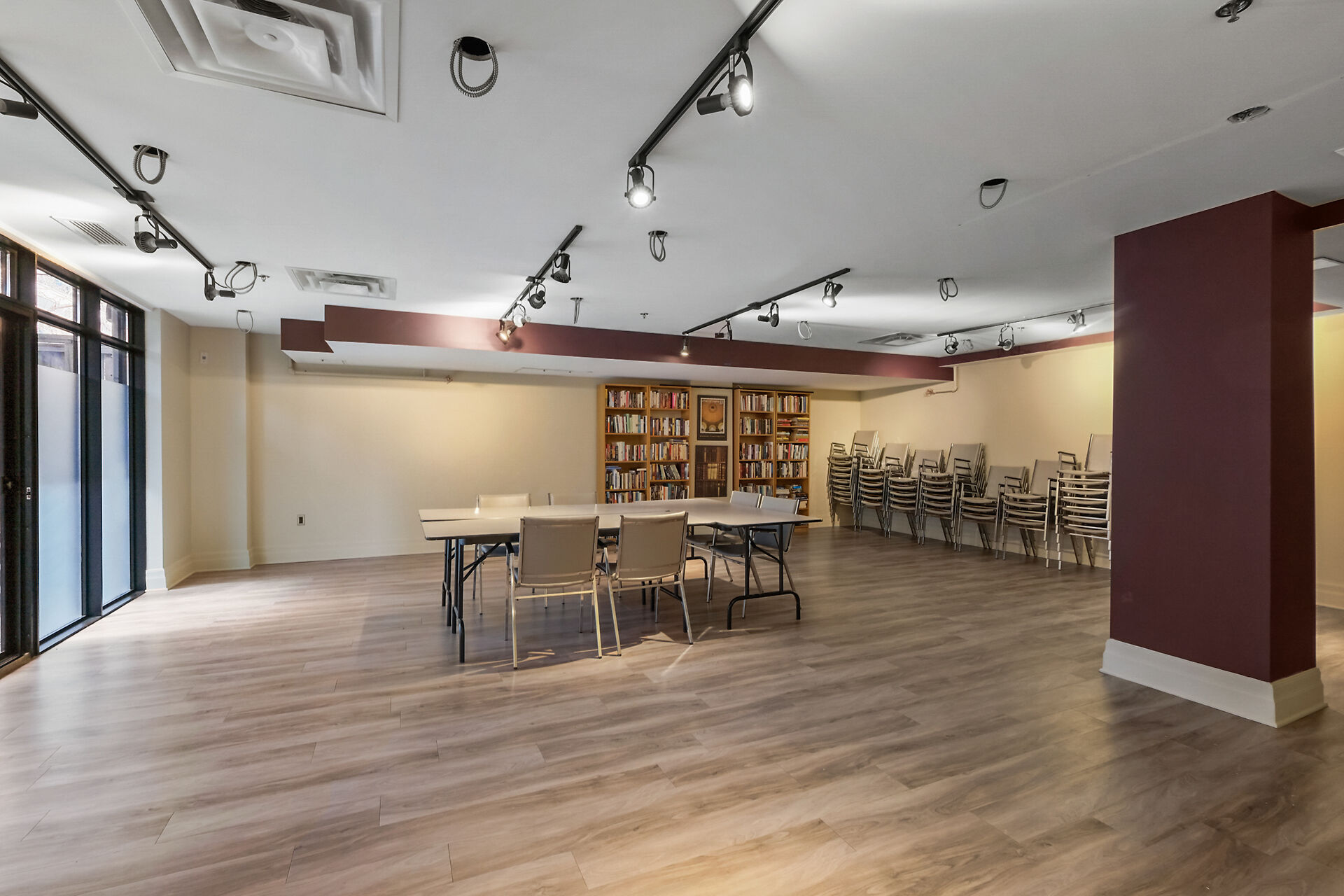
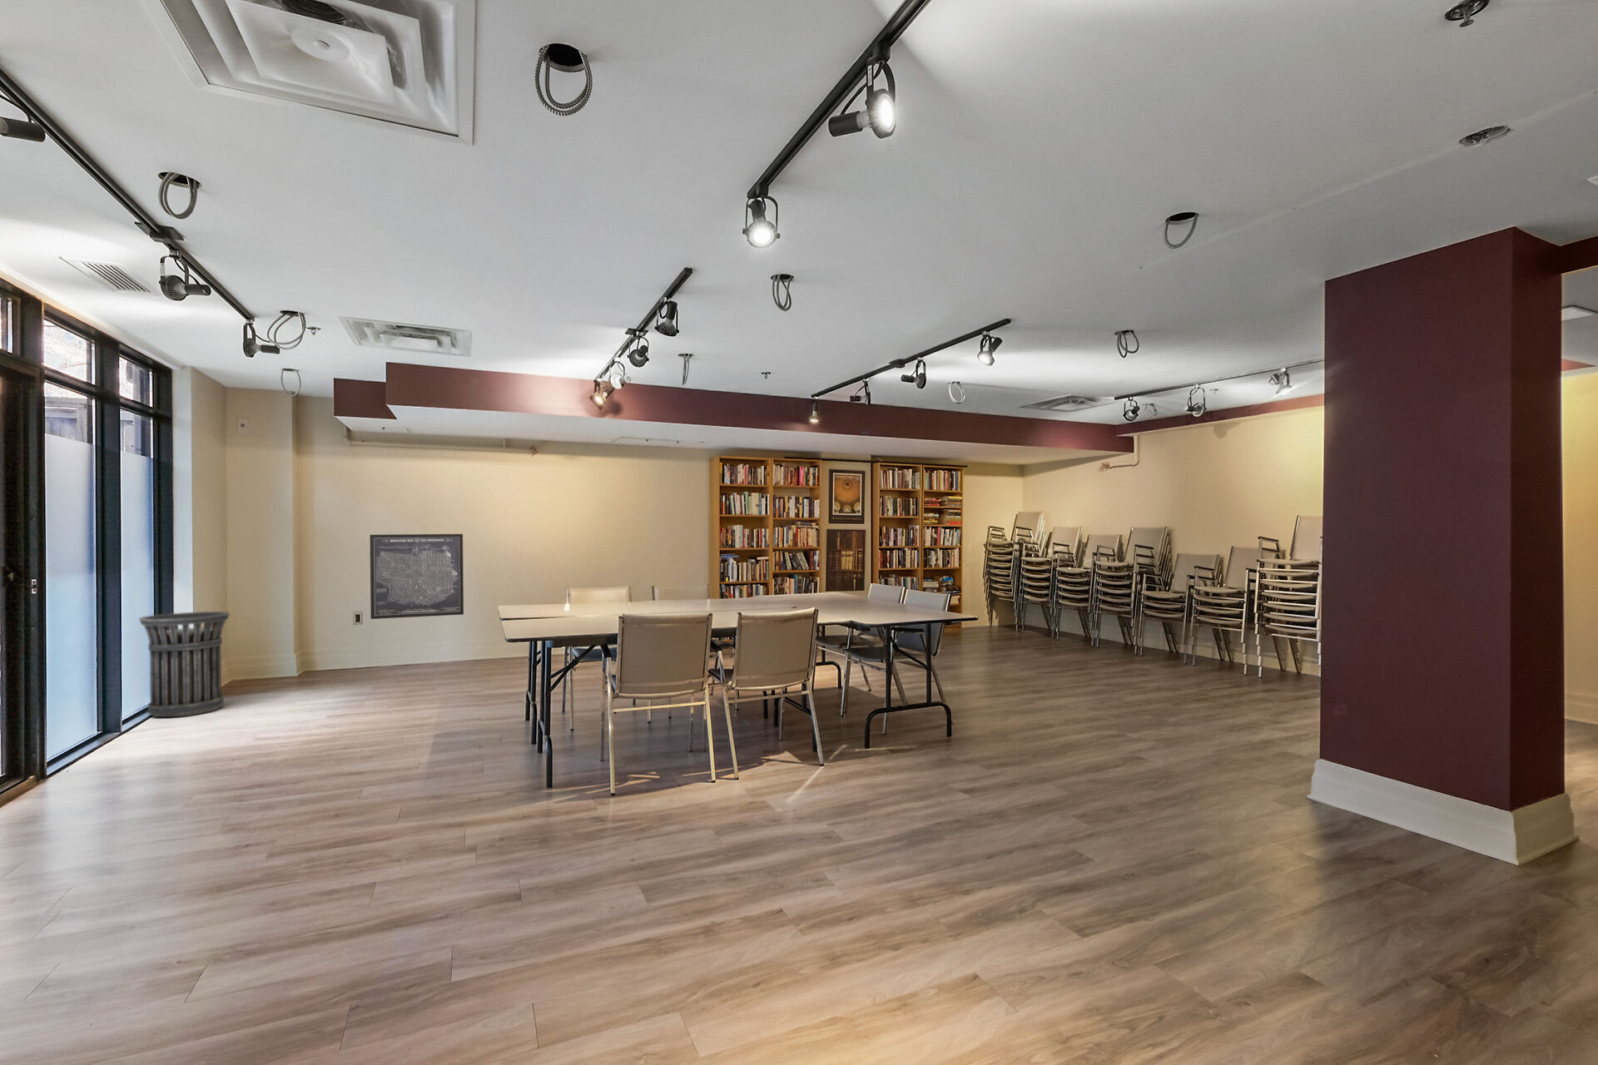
+ wall art (417, 575)
+ trash can (185, 663)
